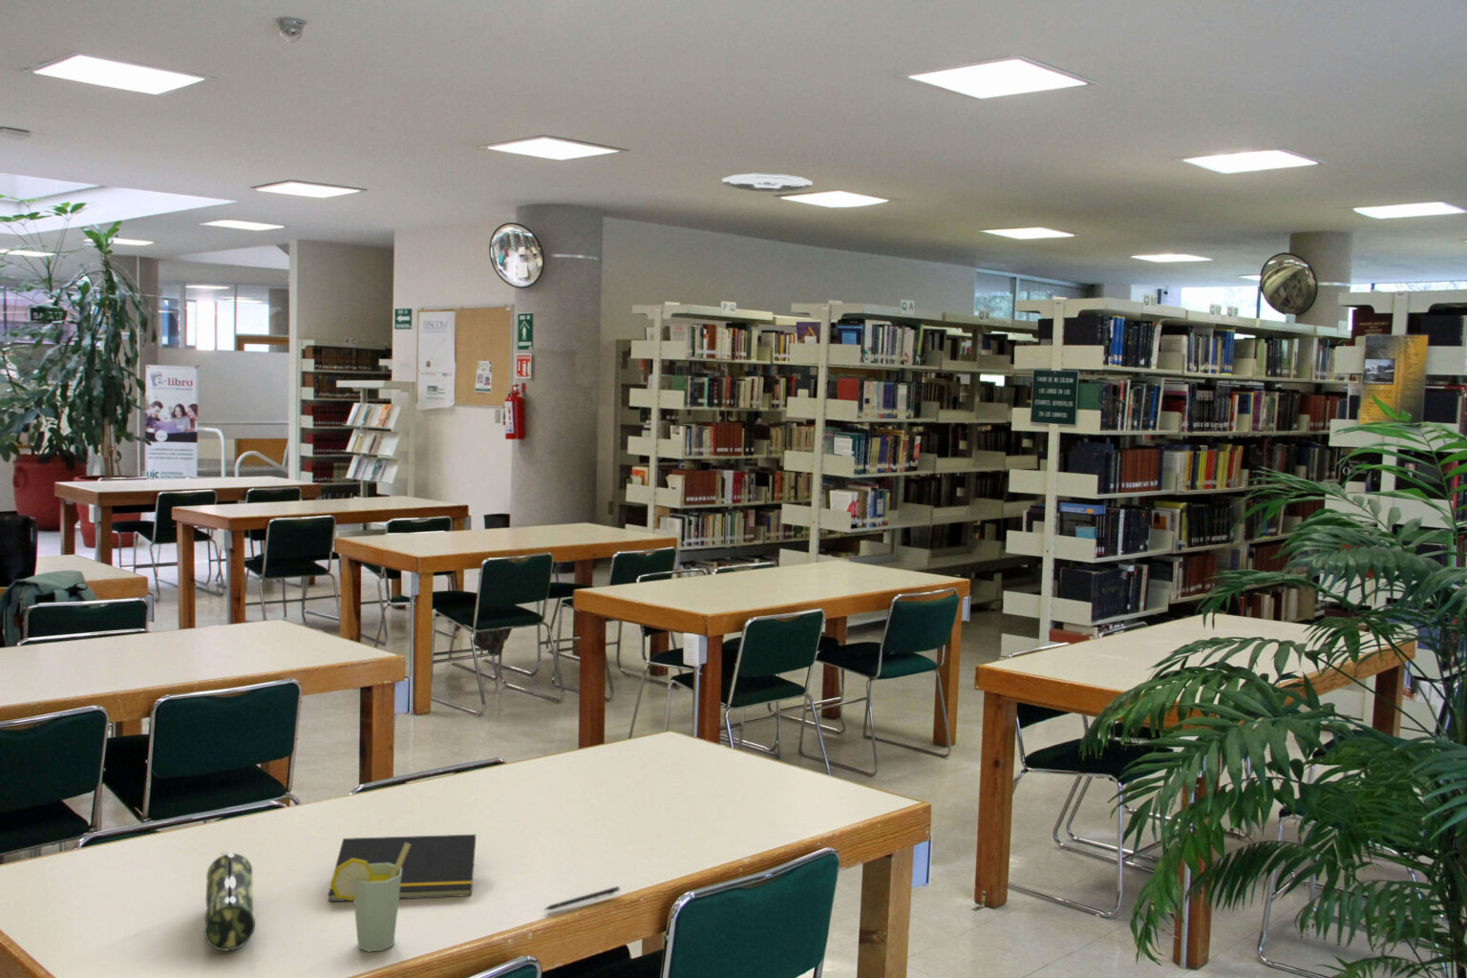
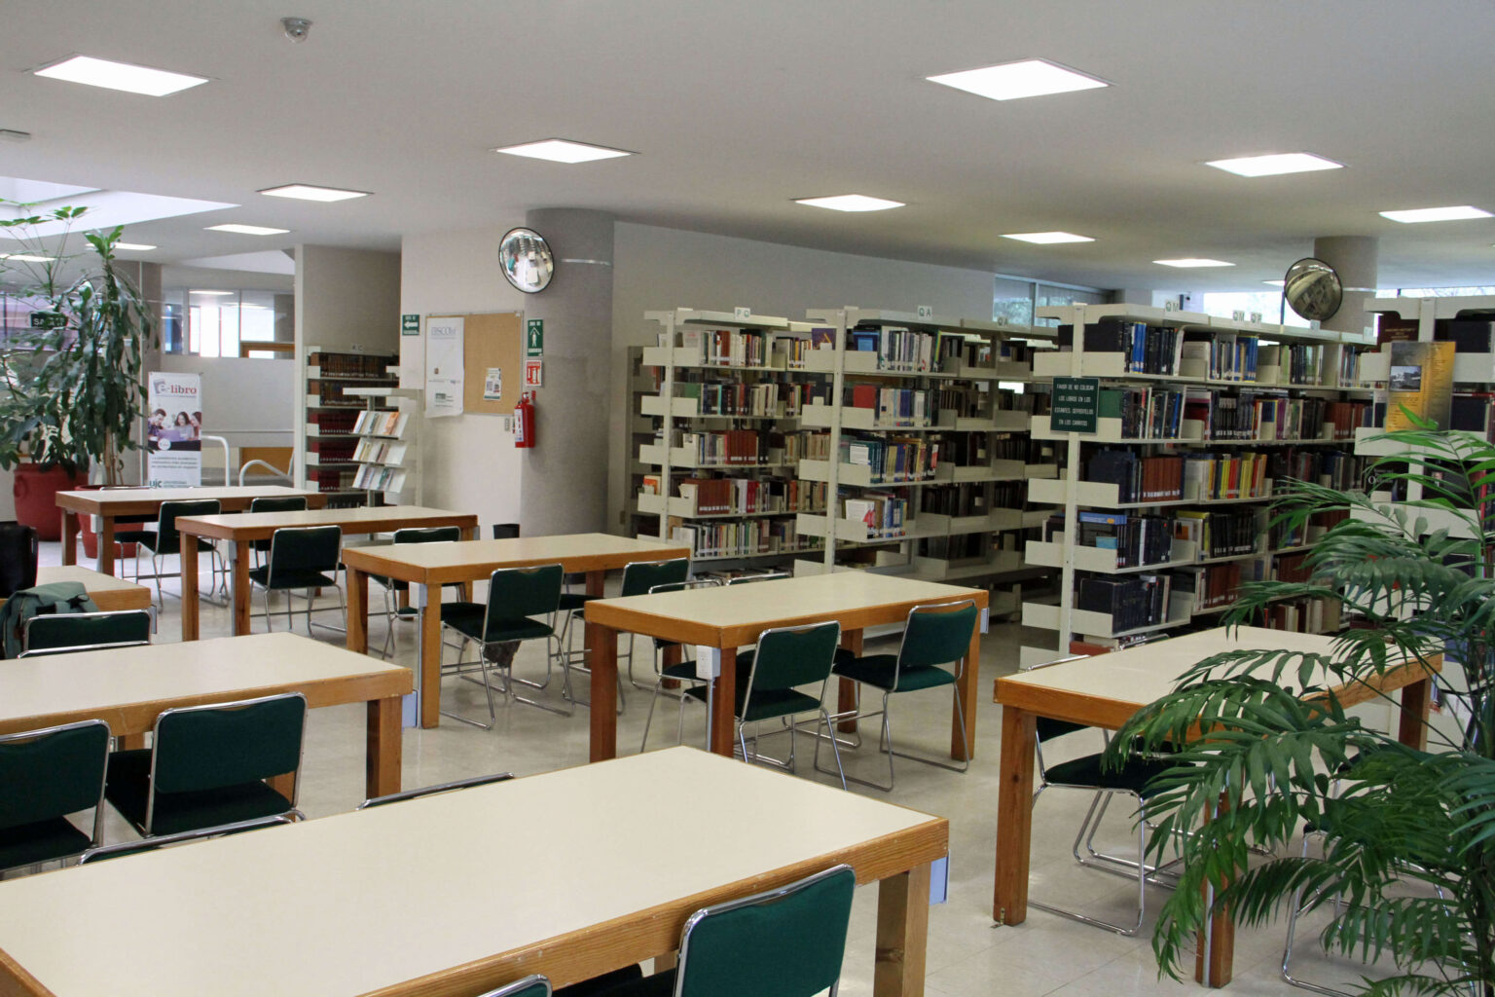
- pen (582, 898)
- cup (371, 897)
- pencil case (229, 899)
- ceiling vent (767, 184)
- notepad (405, 867)
